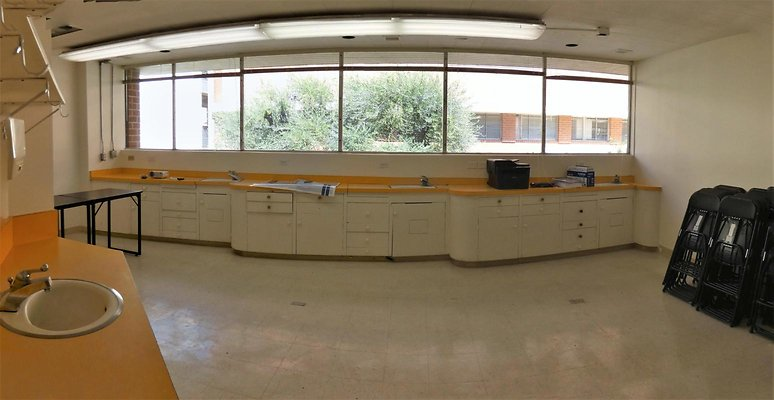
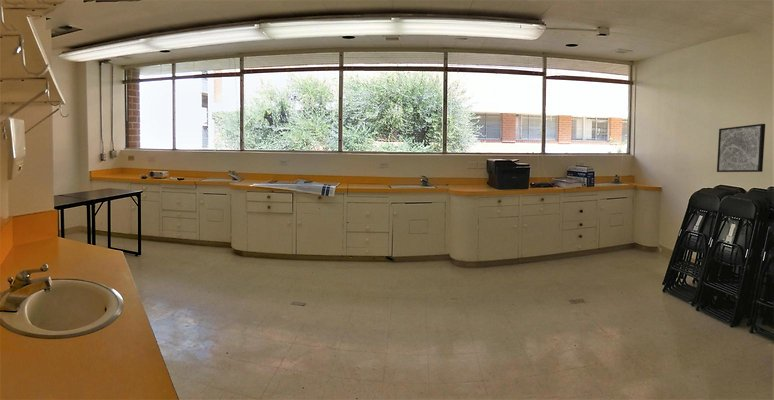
+ wall art (739, 149)
